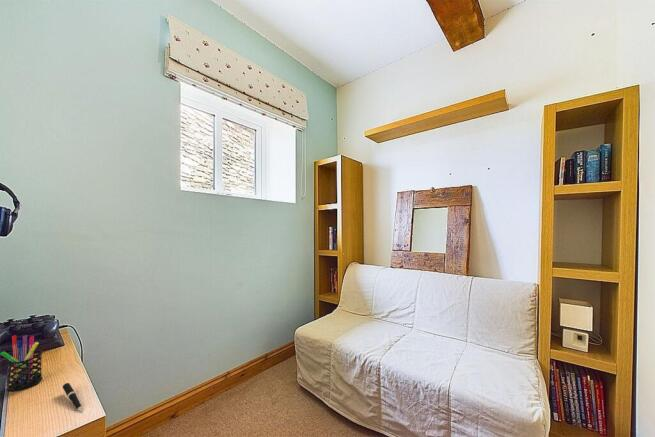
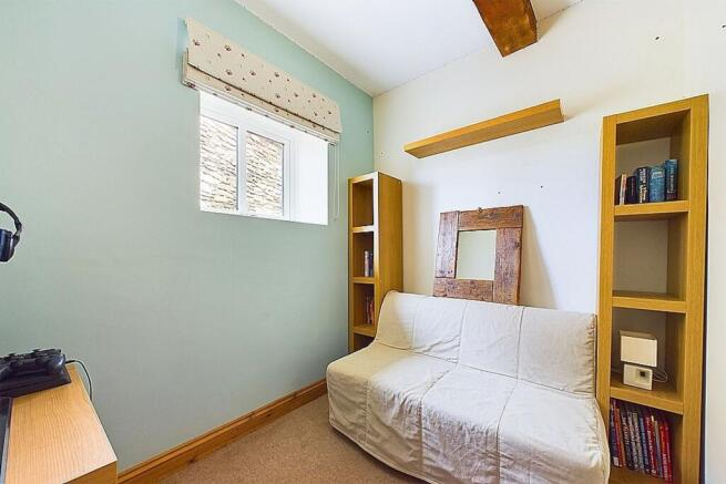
- pen holder (20, 361)
- pen (73, 397)
